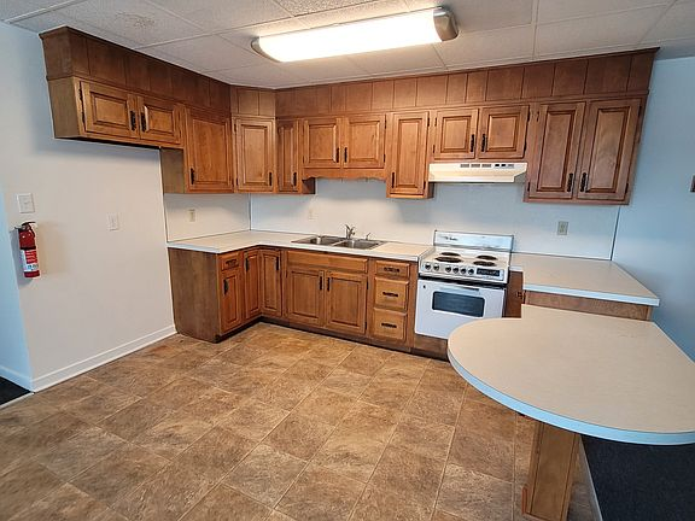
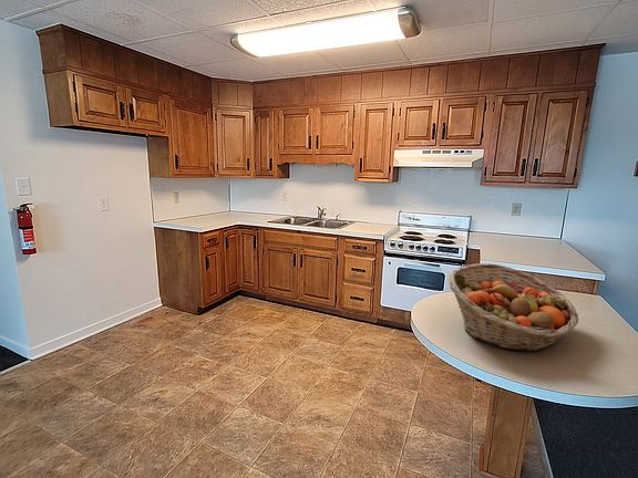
+ fruit basket (508, 303)
